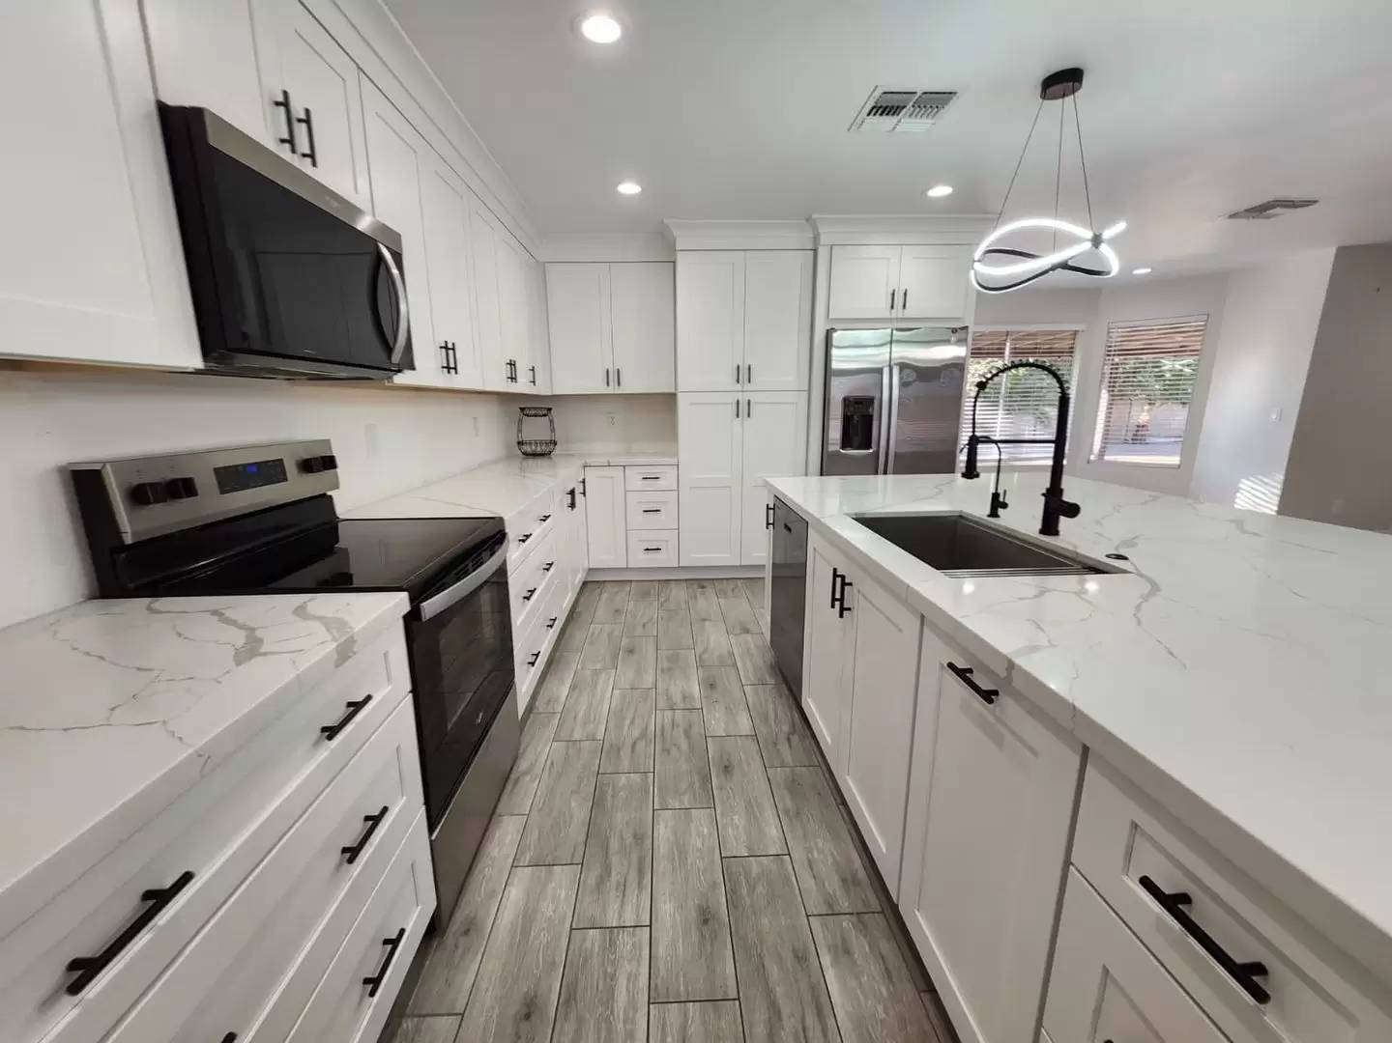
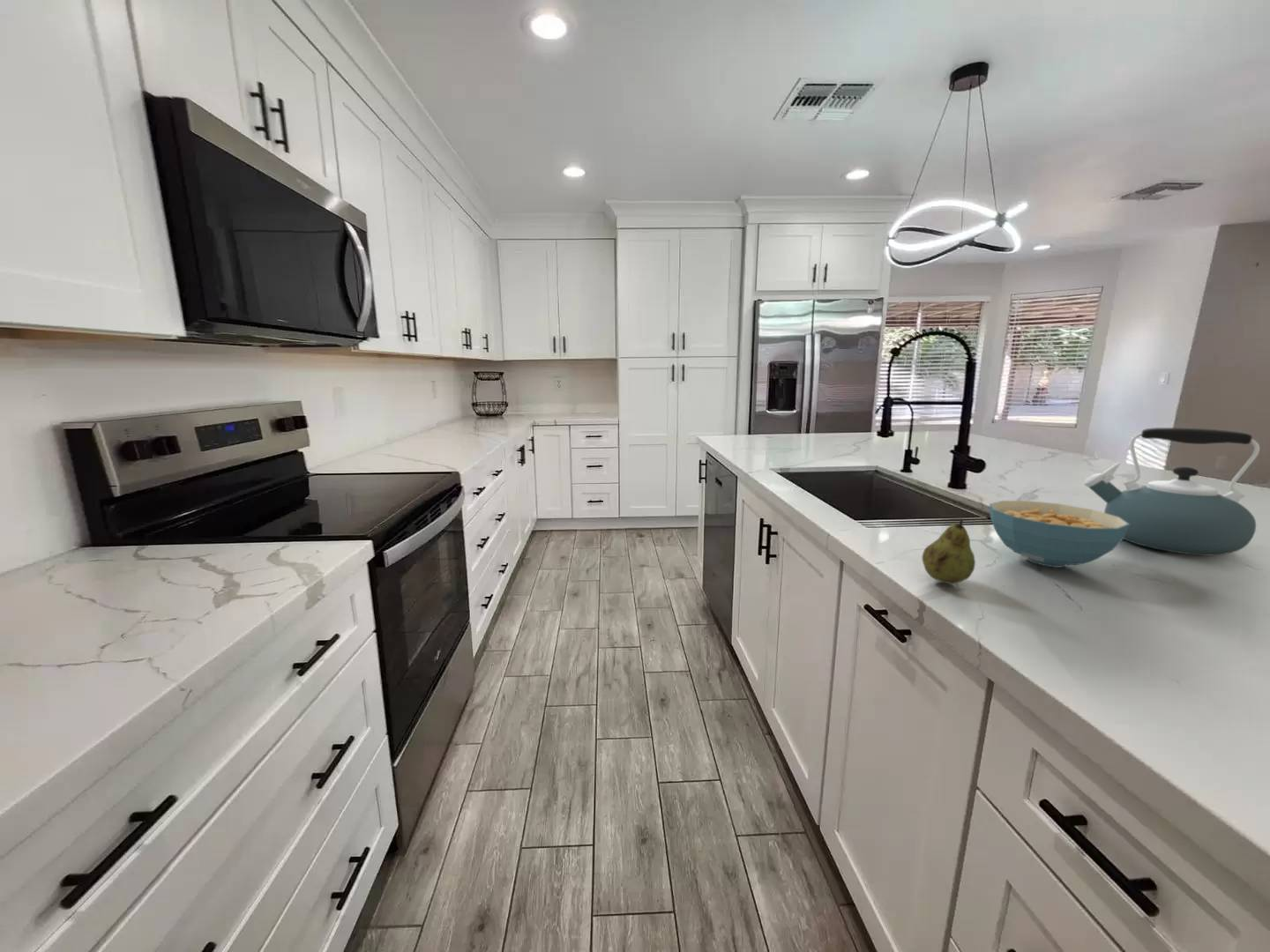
+ fruit (949, 548)
+ kettle (1166, 486)
+ cereal bowl (1050, 537)
